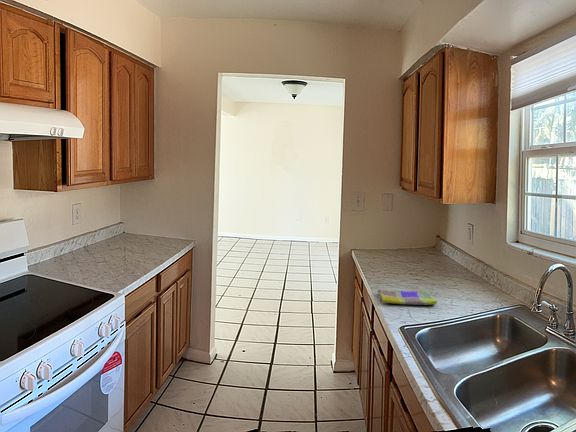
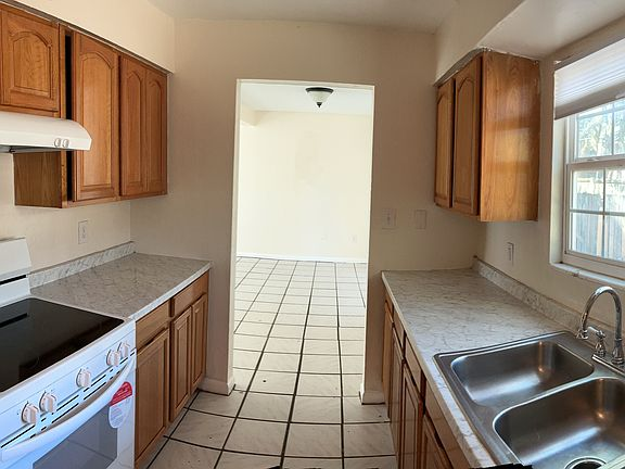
- dish towel (405, 296)
